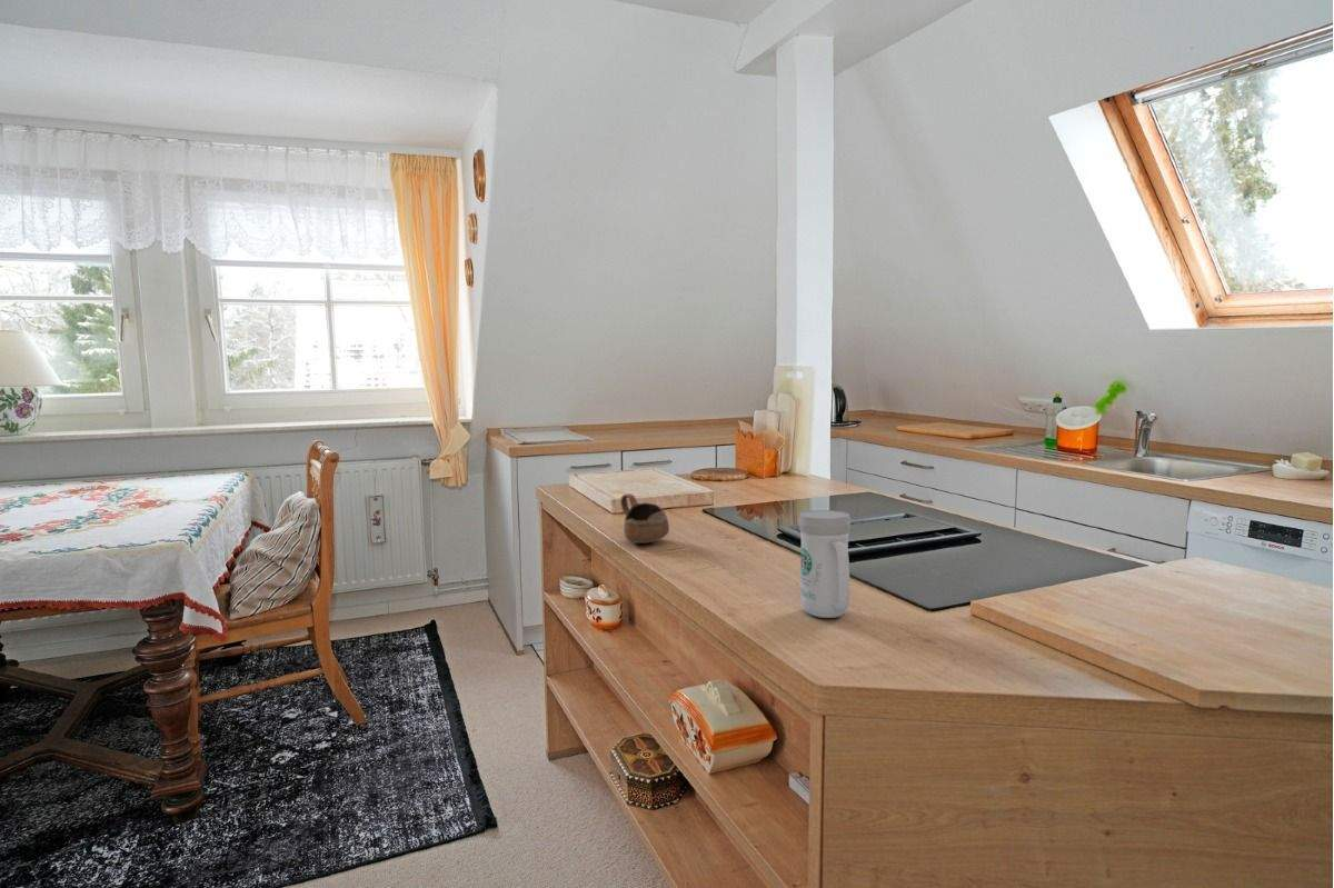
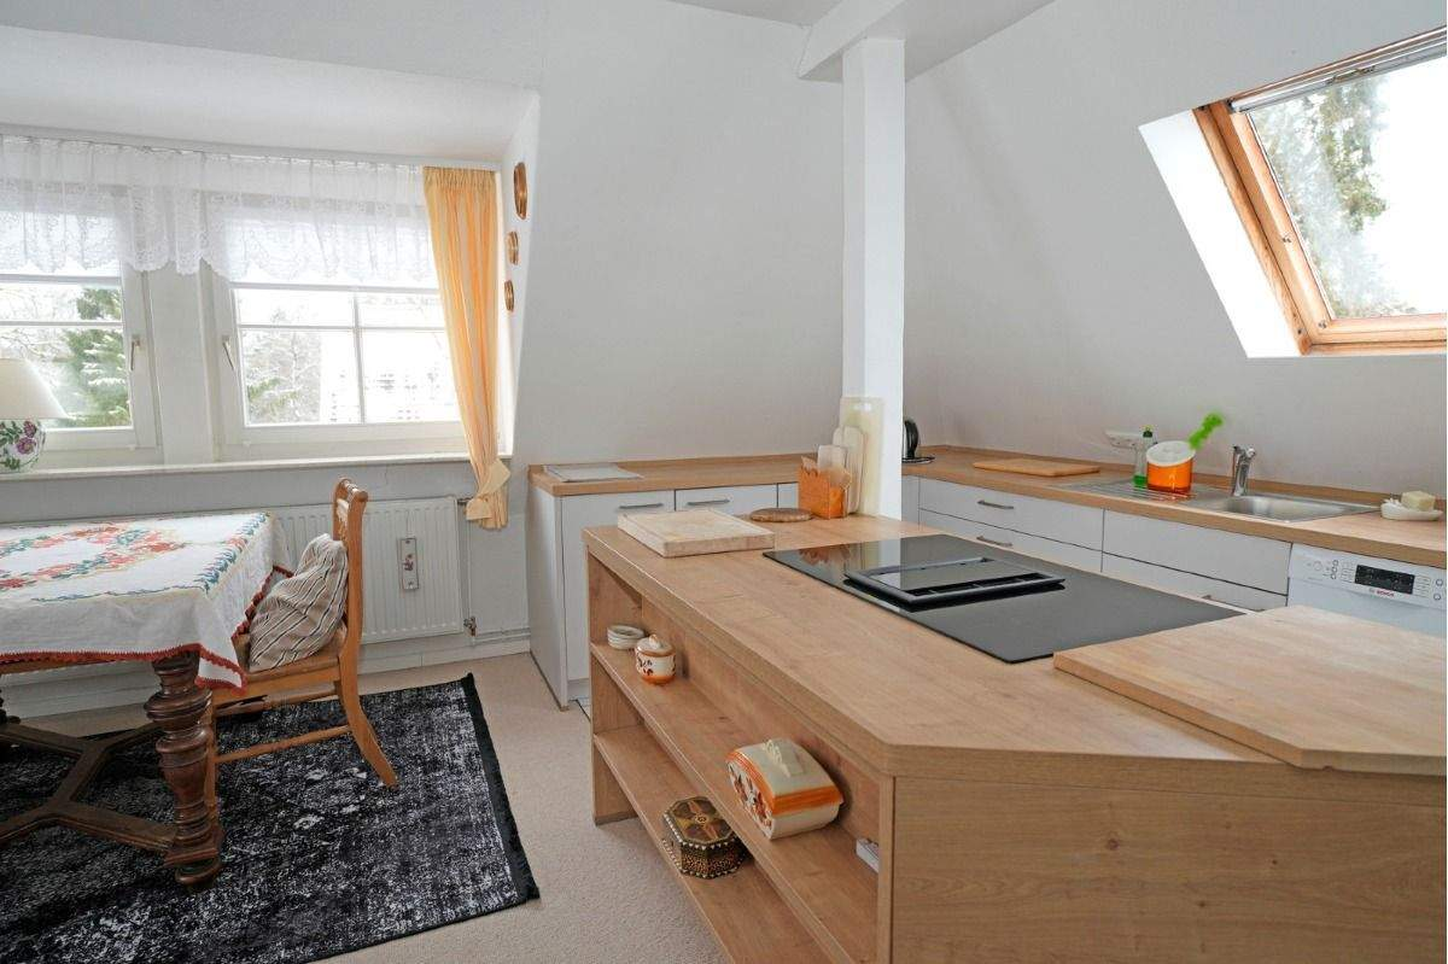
- mug (828, 566)
- cup (645, 518)
